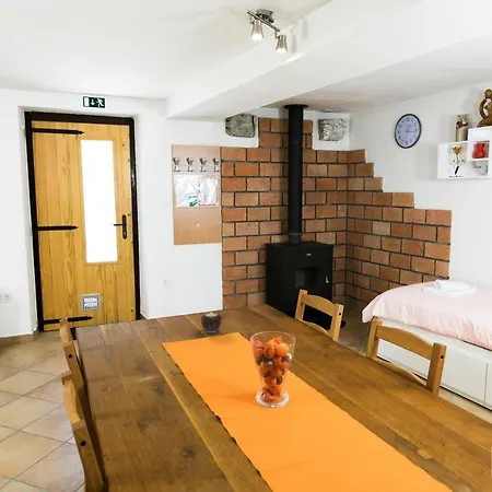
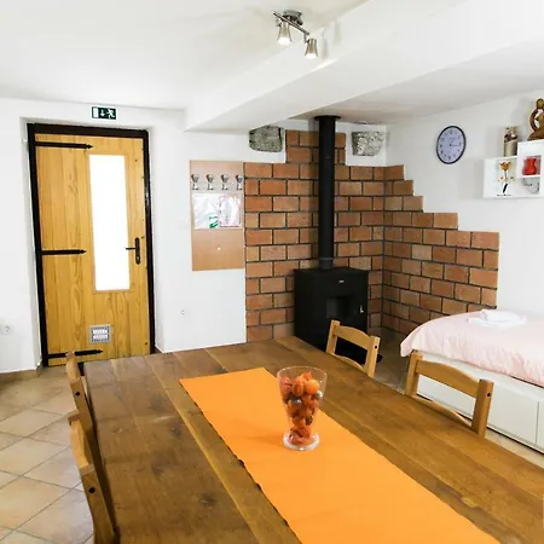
- candle (211, 320)
